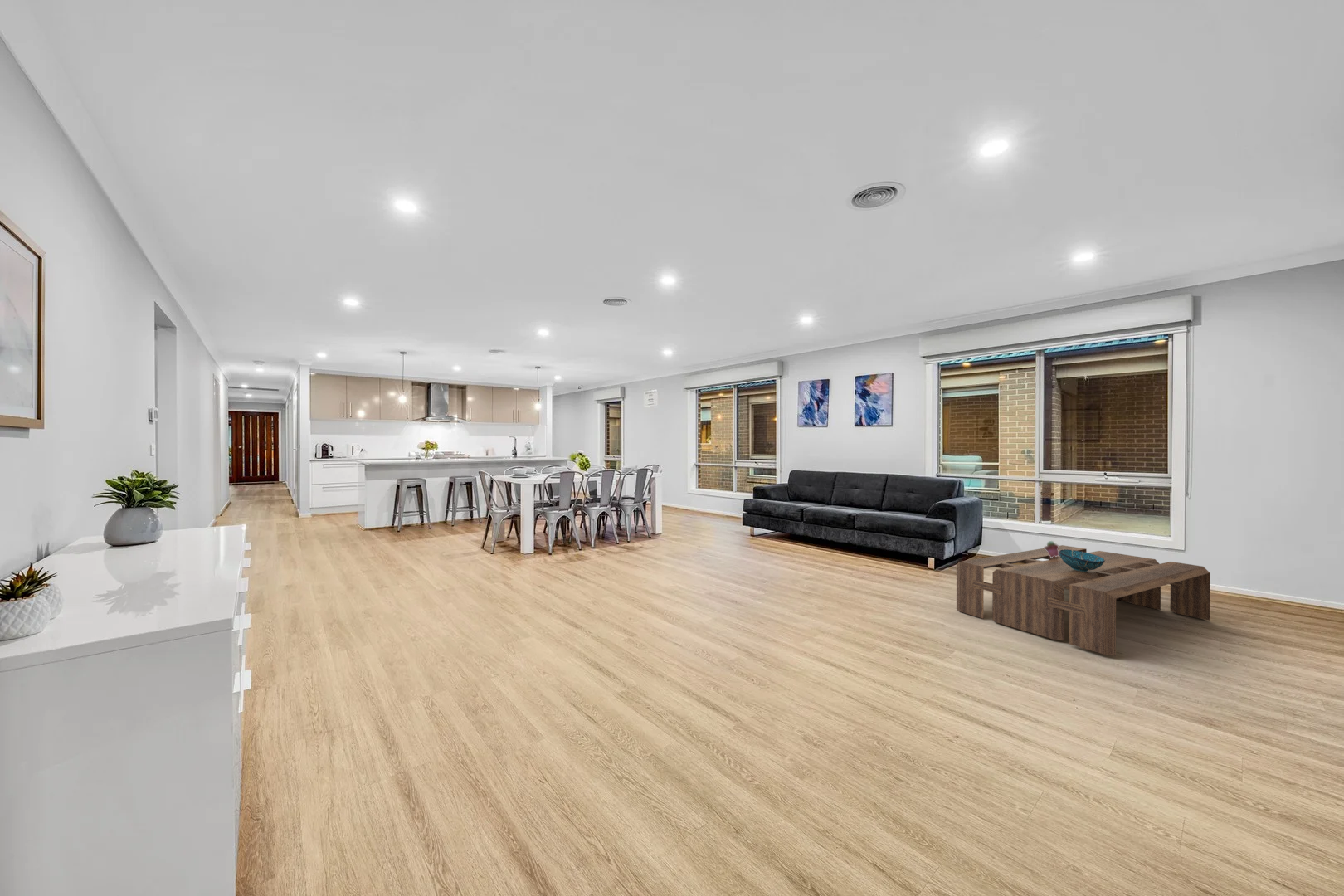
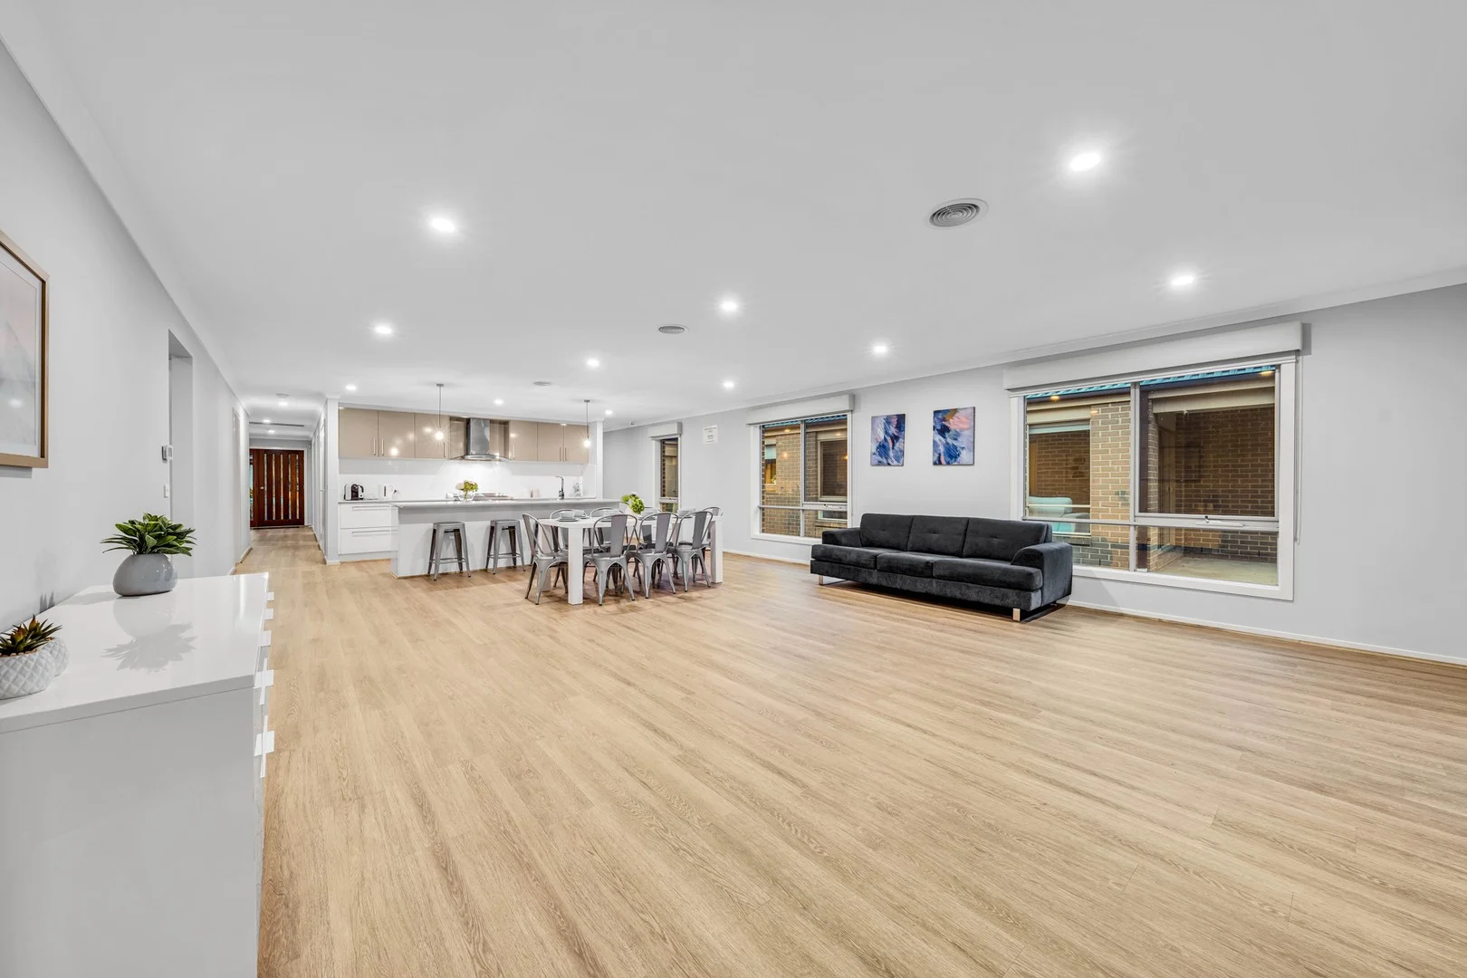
- potted succulent (1054, 549)
- decorative bowl (1079, 562)
- coffee table (1079, 589)
